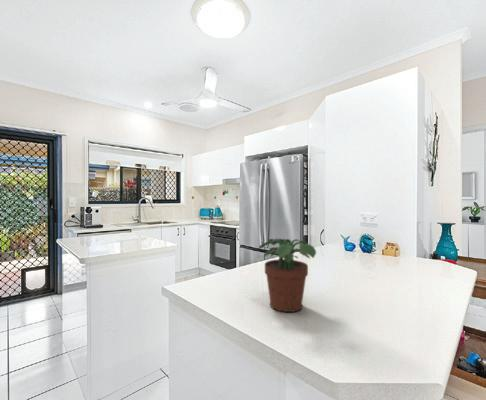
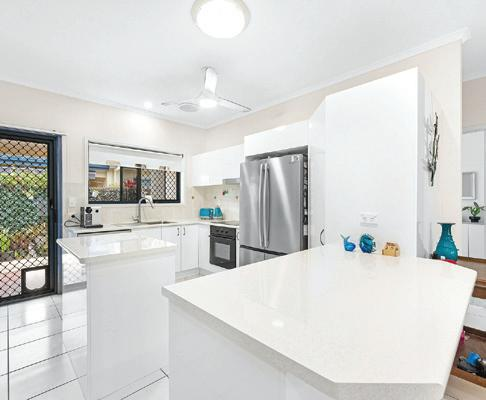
- potted plant (288, 273)
